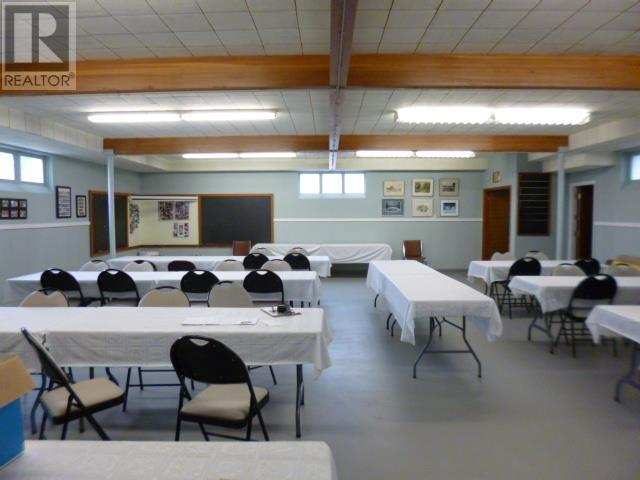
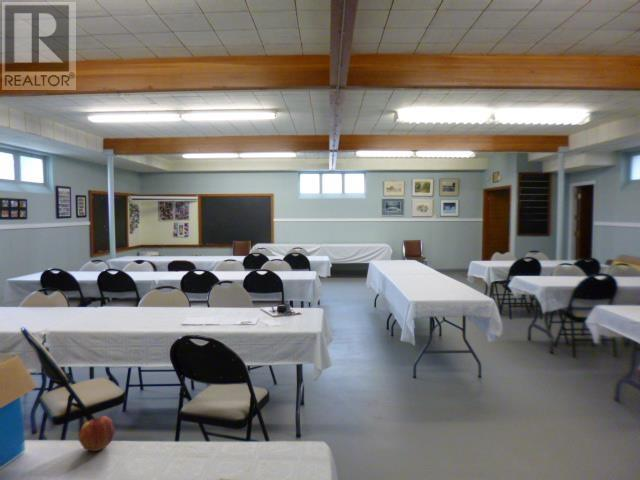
+ apple (97, 432)
